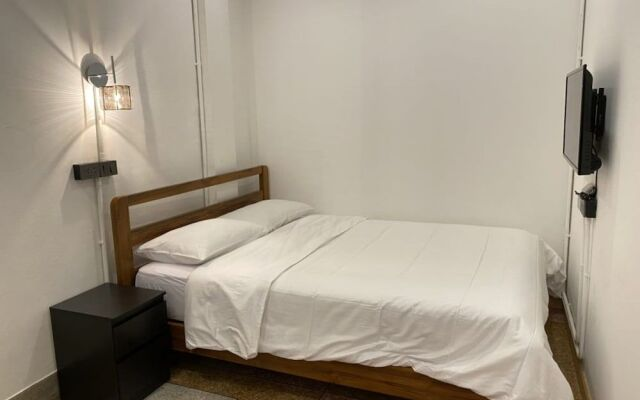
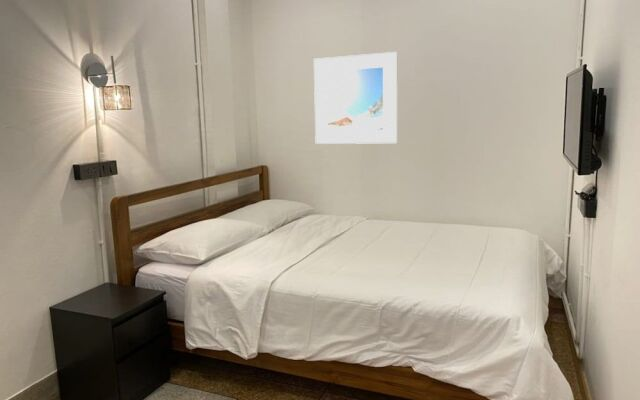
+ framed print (354, 100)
